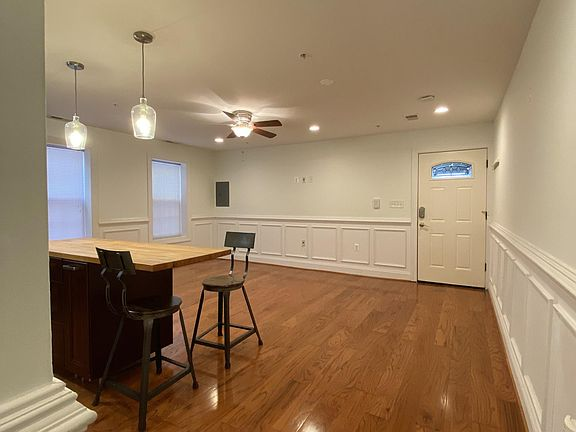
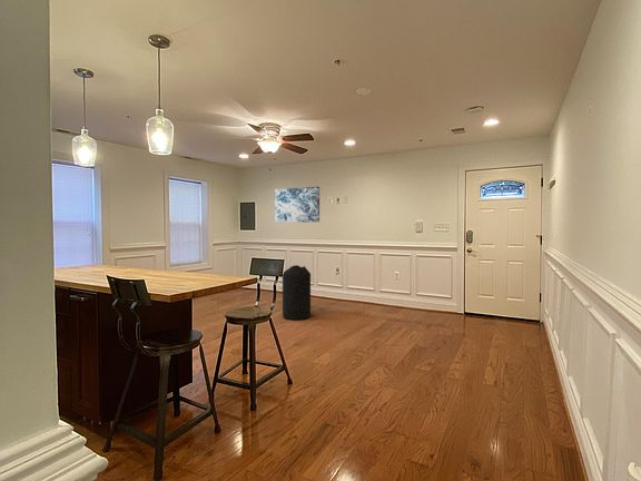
+ trash can (296, 291)
+ wall art (296, 205)
